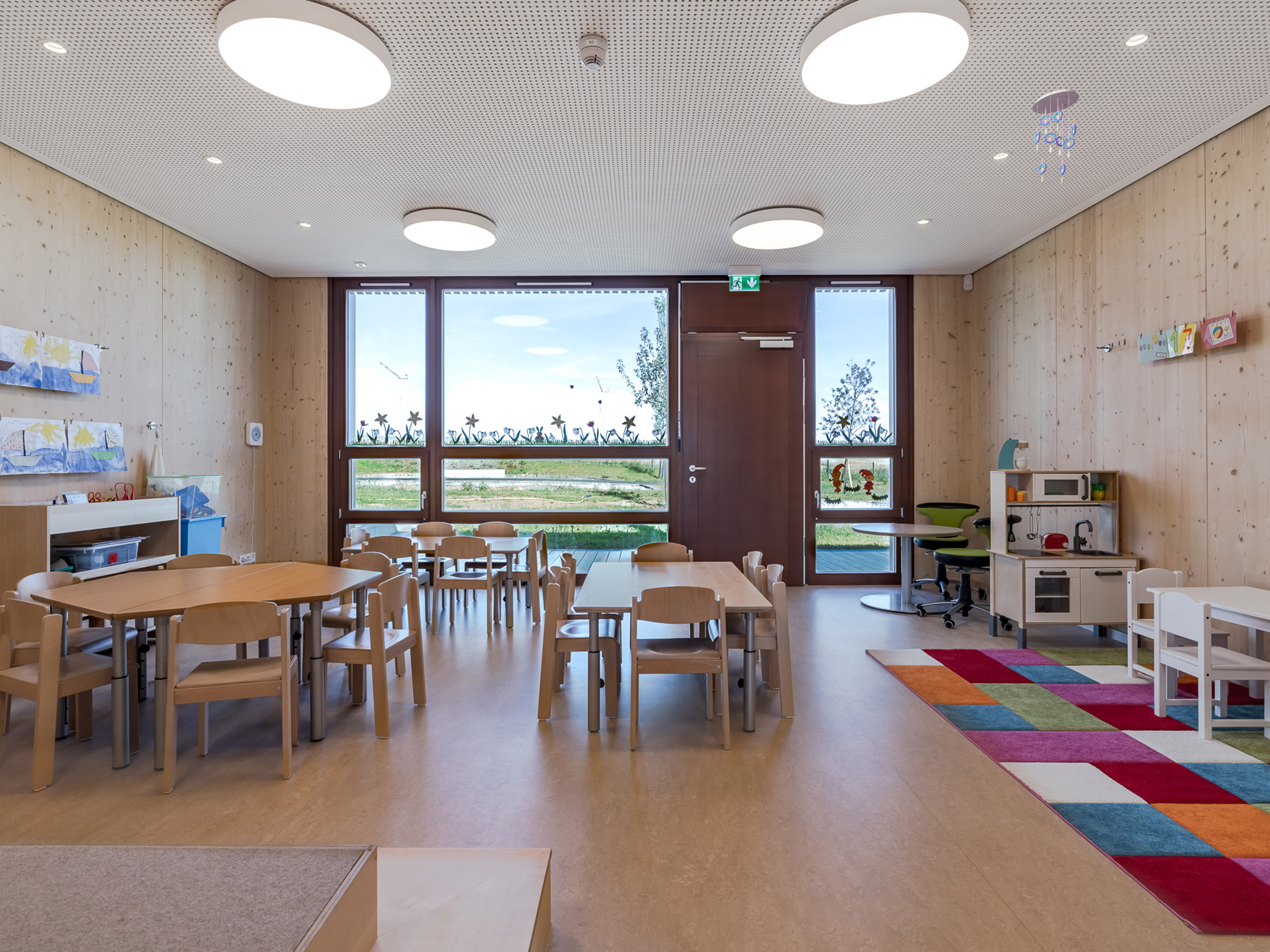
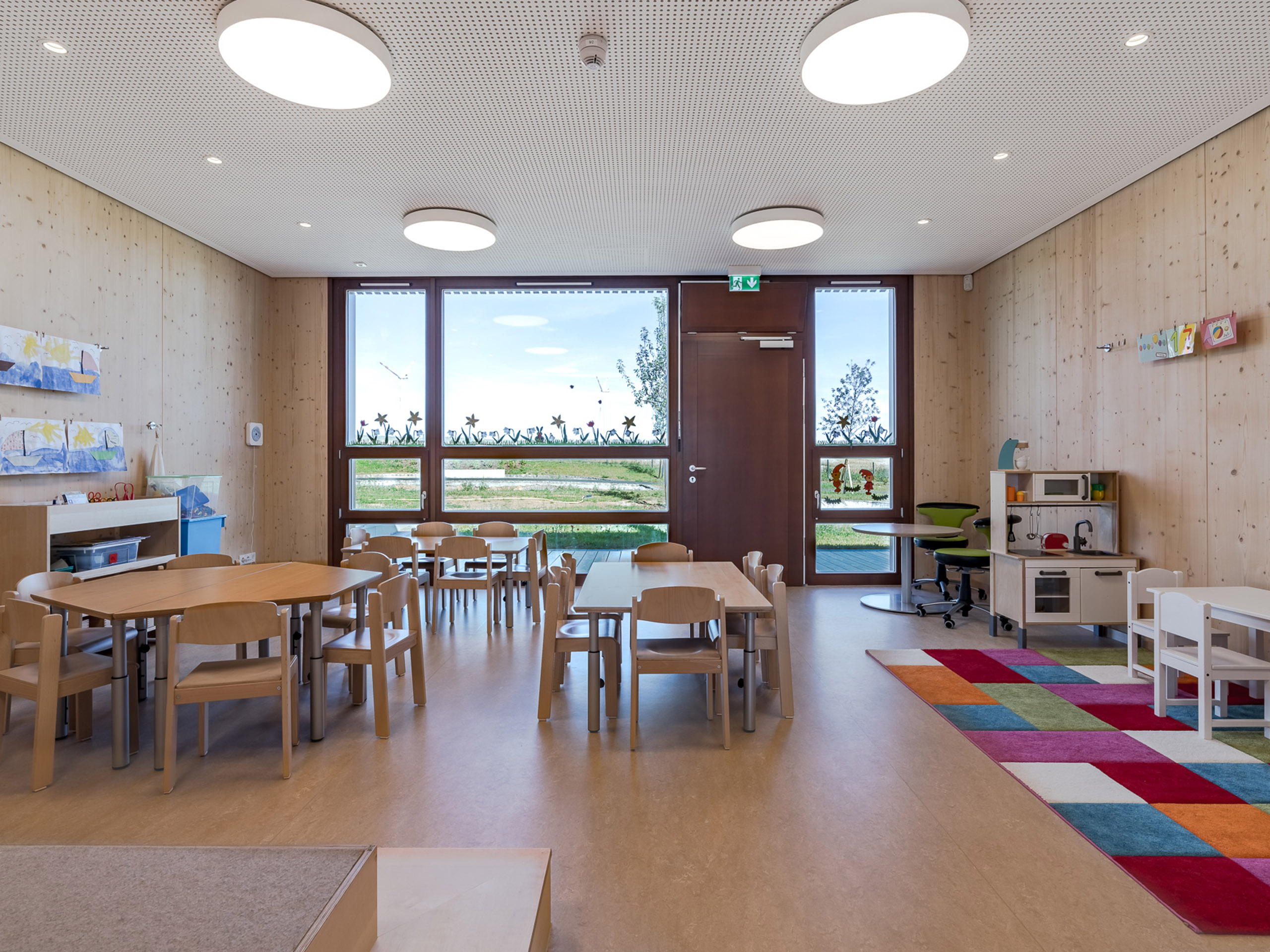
- ceiling mobile (1056, 141)
